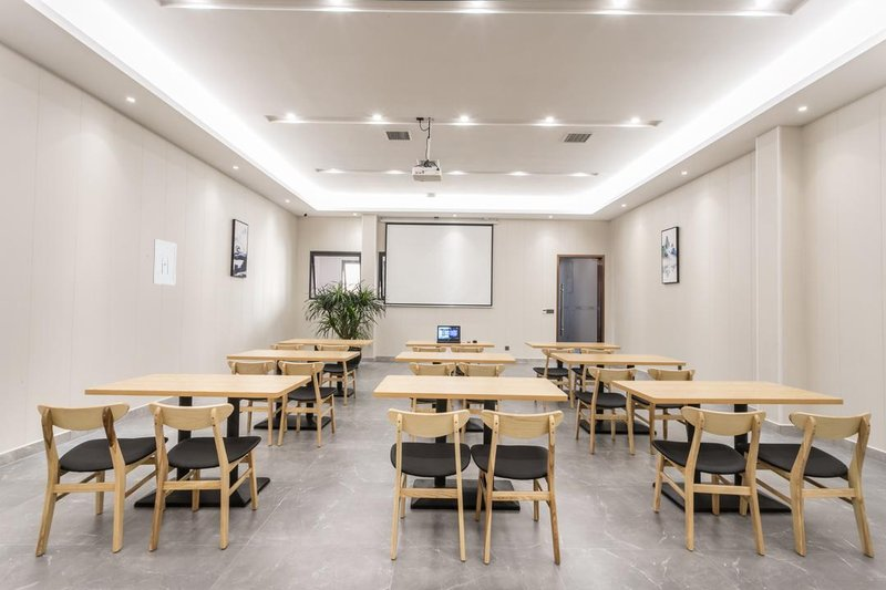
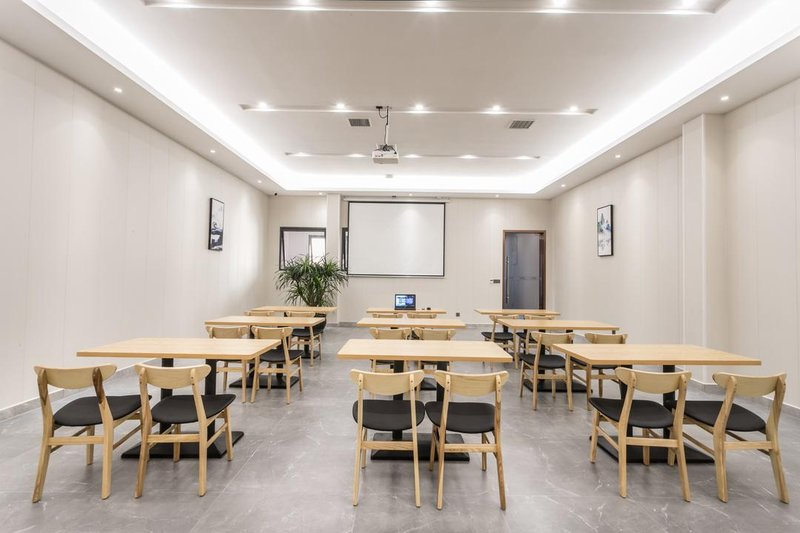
- wall art (165, 262)
